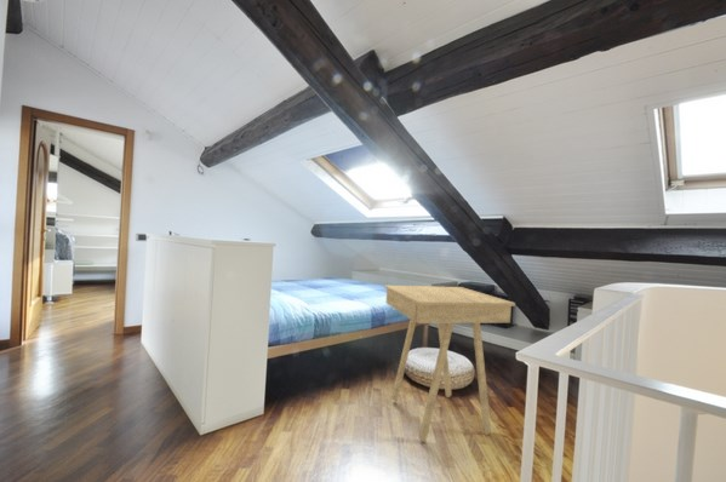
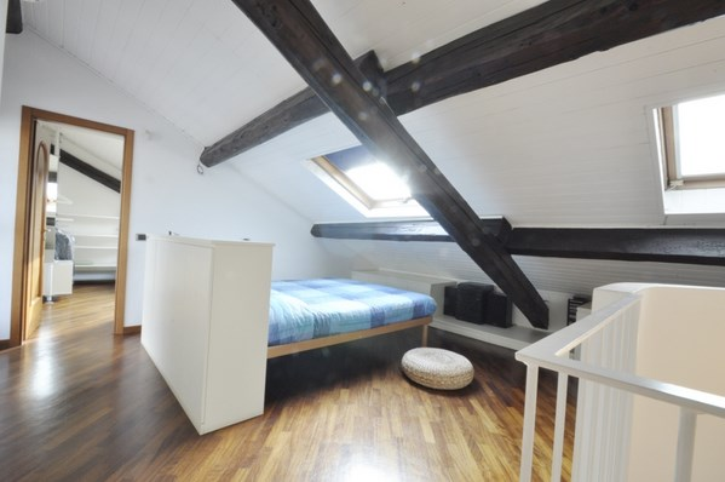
- side table (439, 355)
